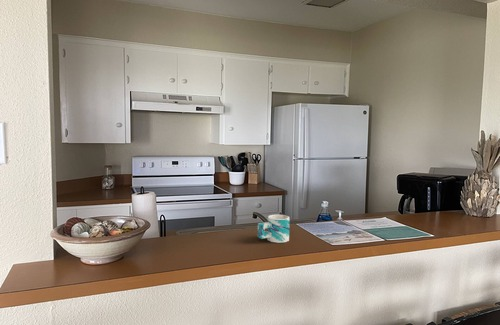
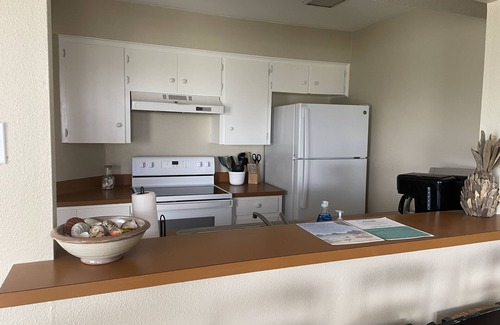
- mug (273, 228)
